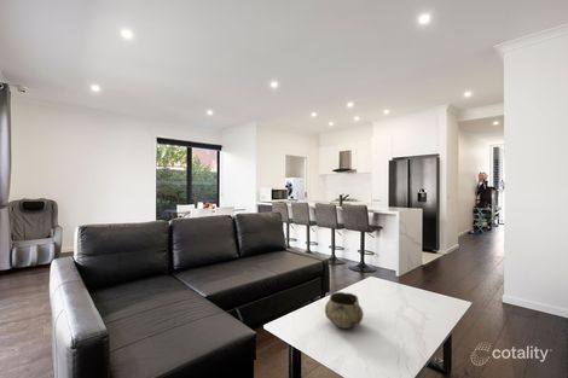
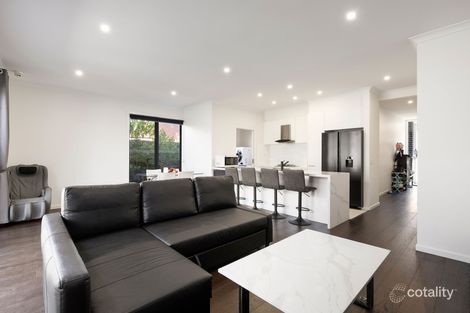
- decorative bowl (343, 310)
